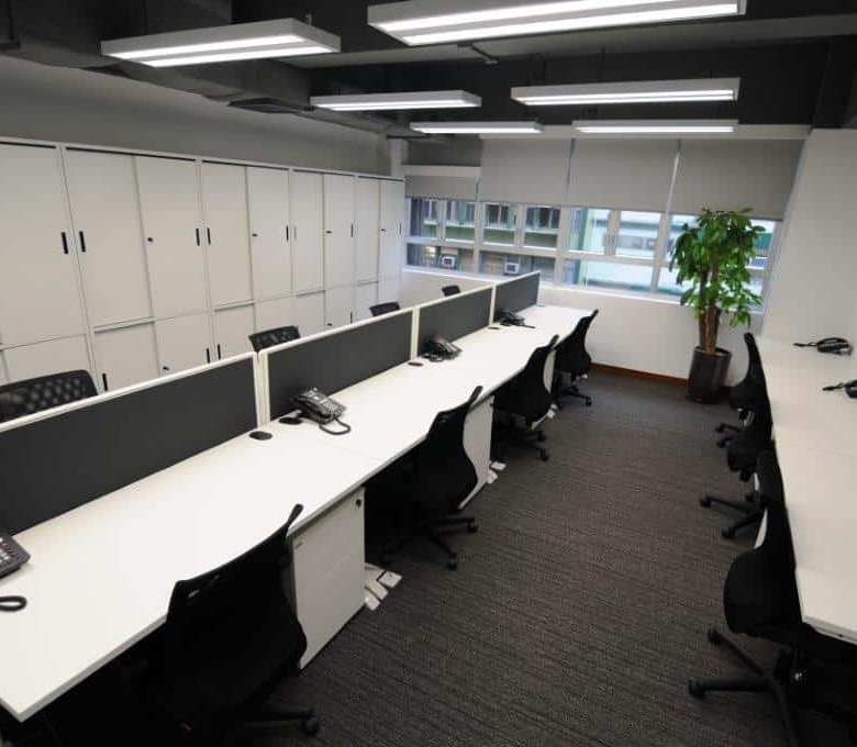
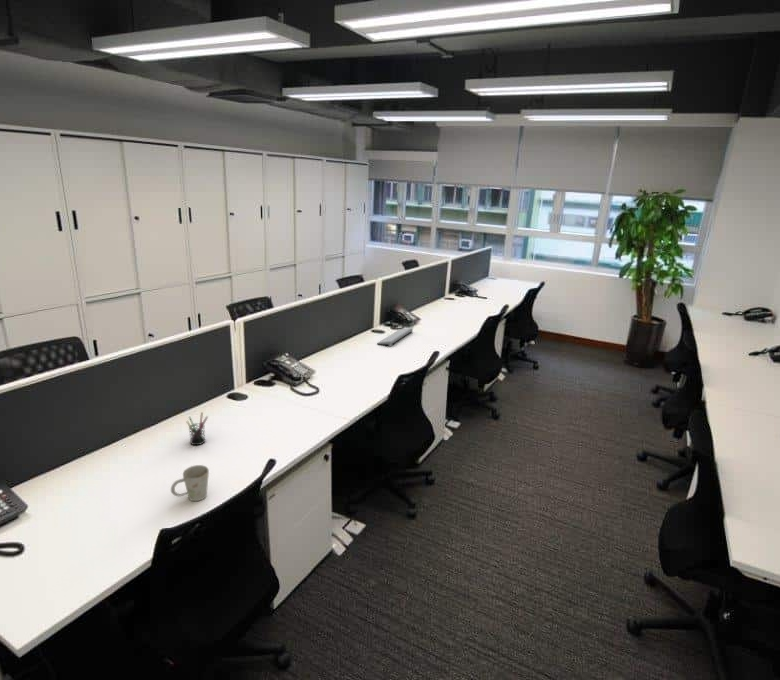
+ pen holder (196, 427)
+ mug (190, 485)
+ computer keyboard (395, 335)
